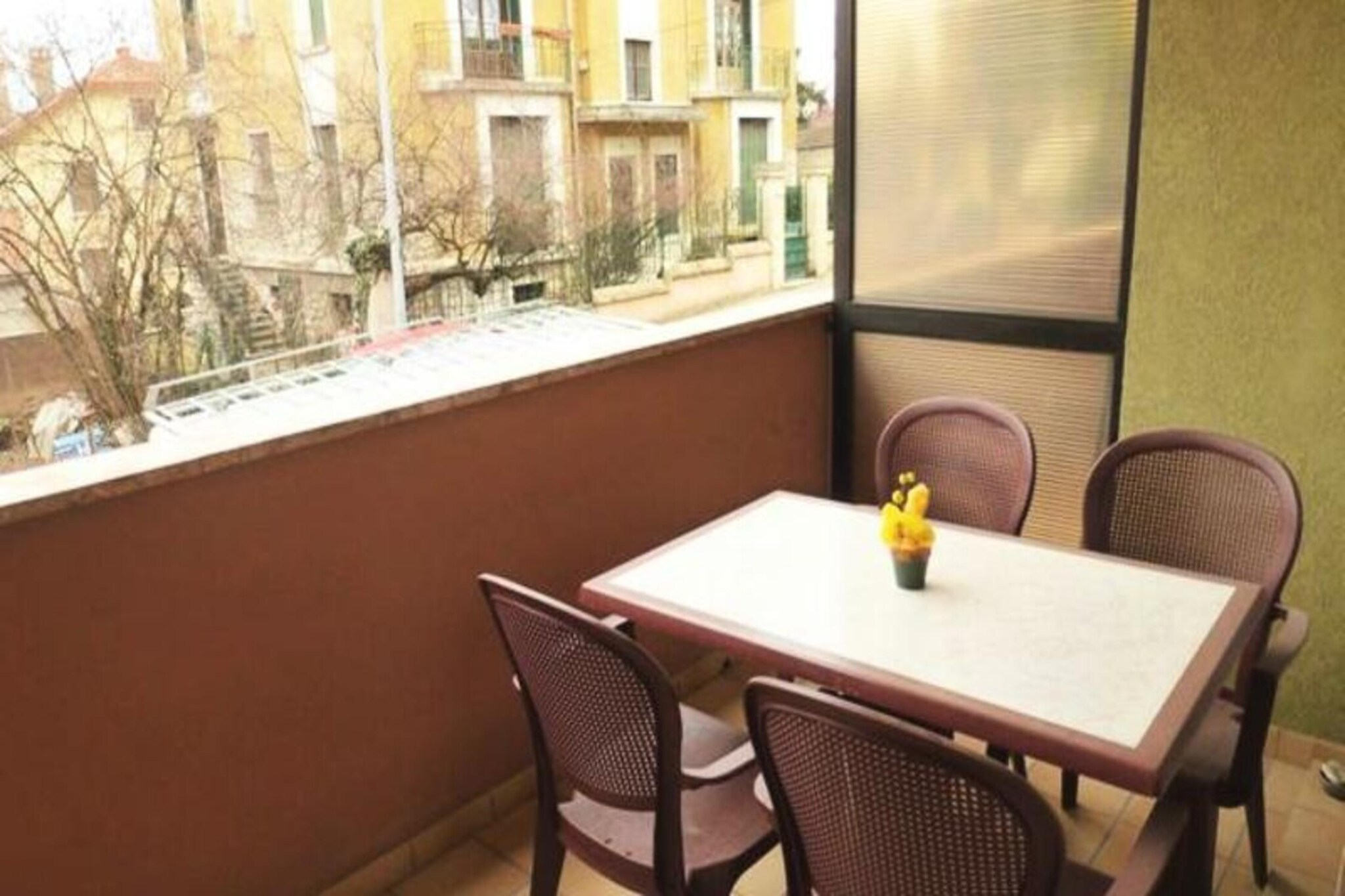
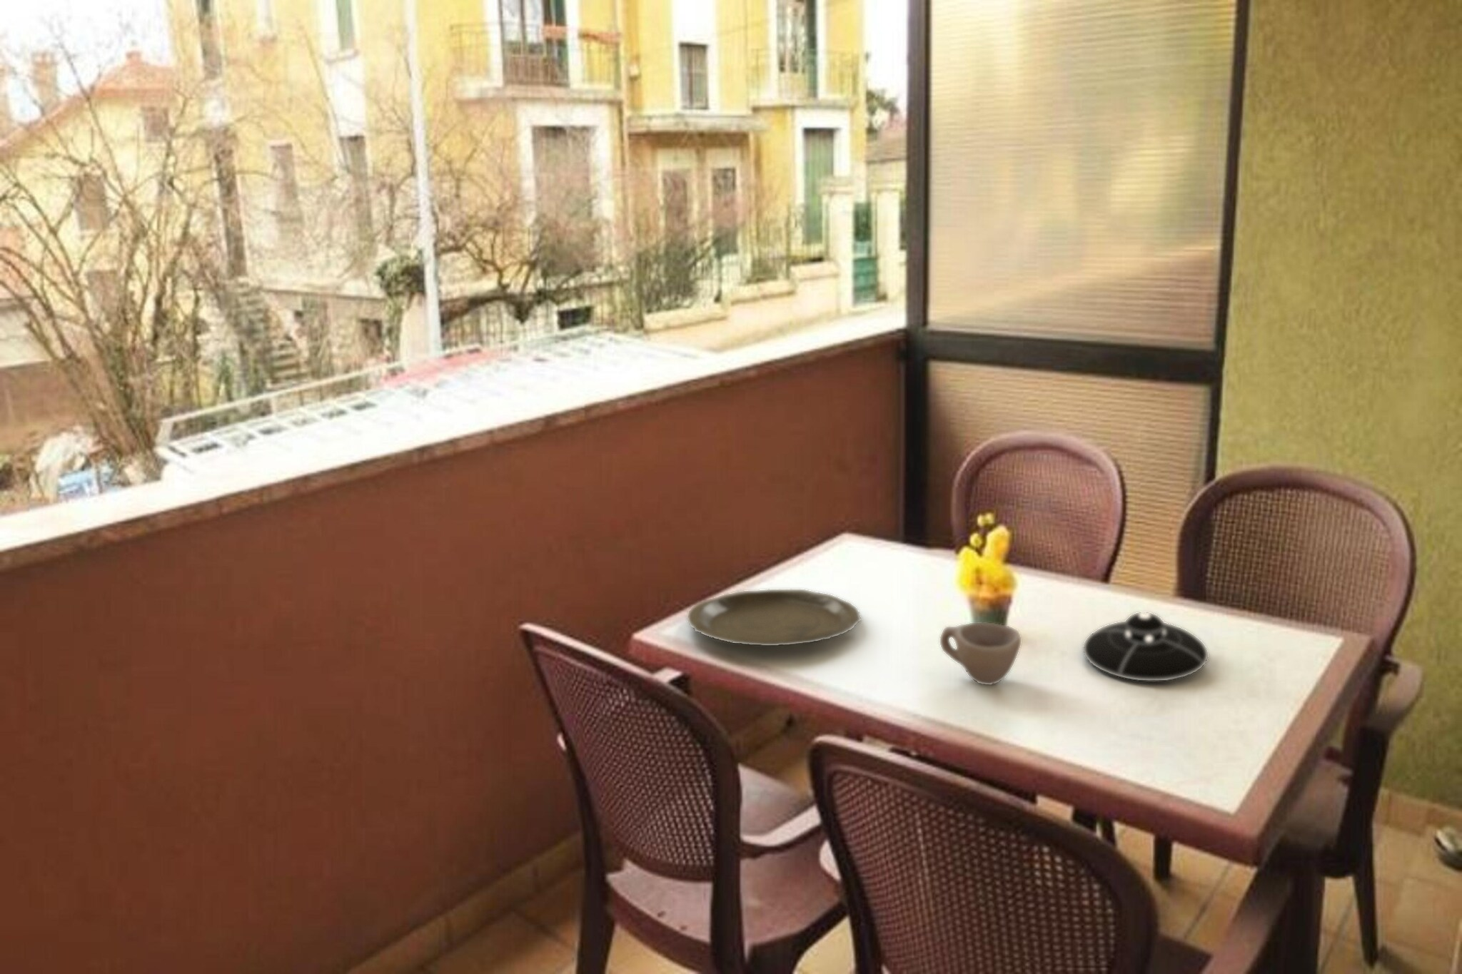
+ plate (773, 617)
+ cup (977, 654)
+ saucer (1145, 636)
